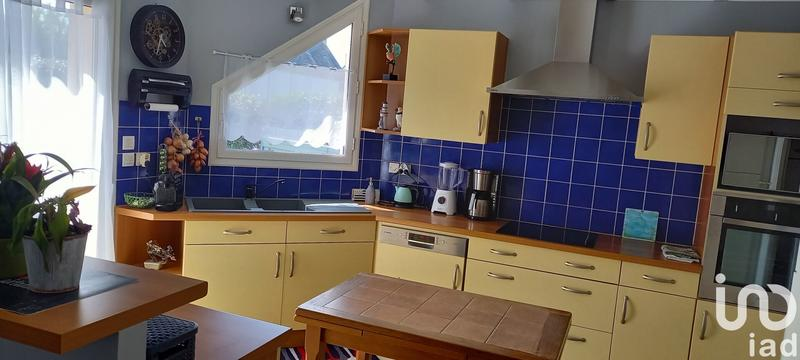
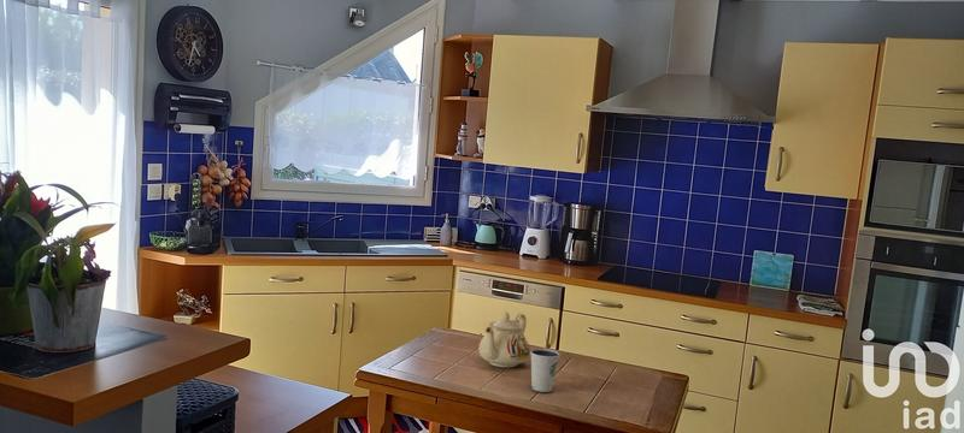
+ teapot (505, 337)
+ dixie cup (542, 370)
